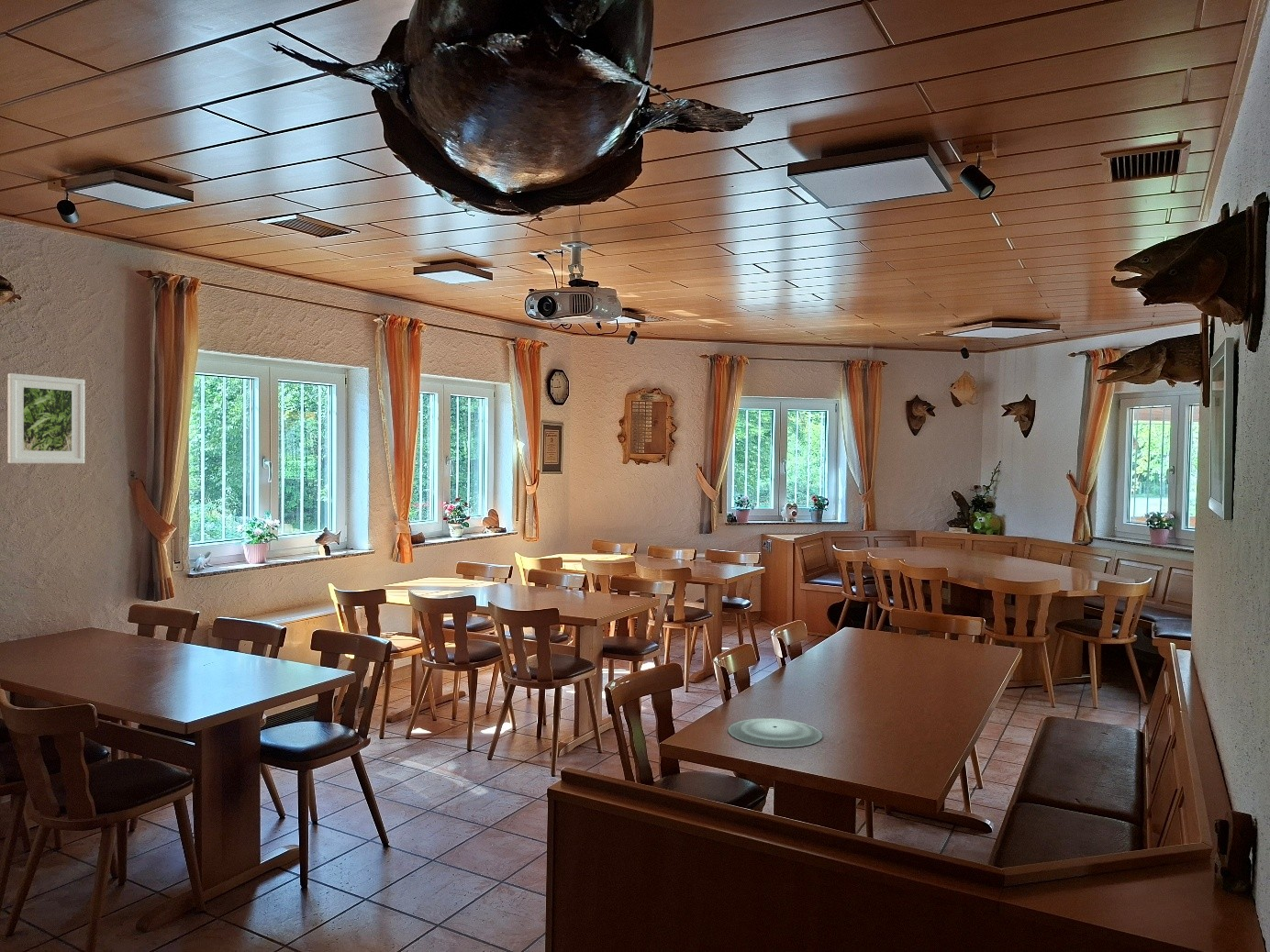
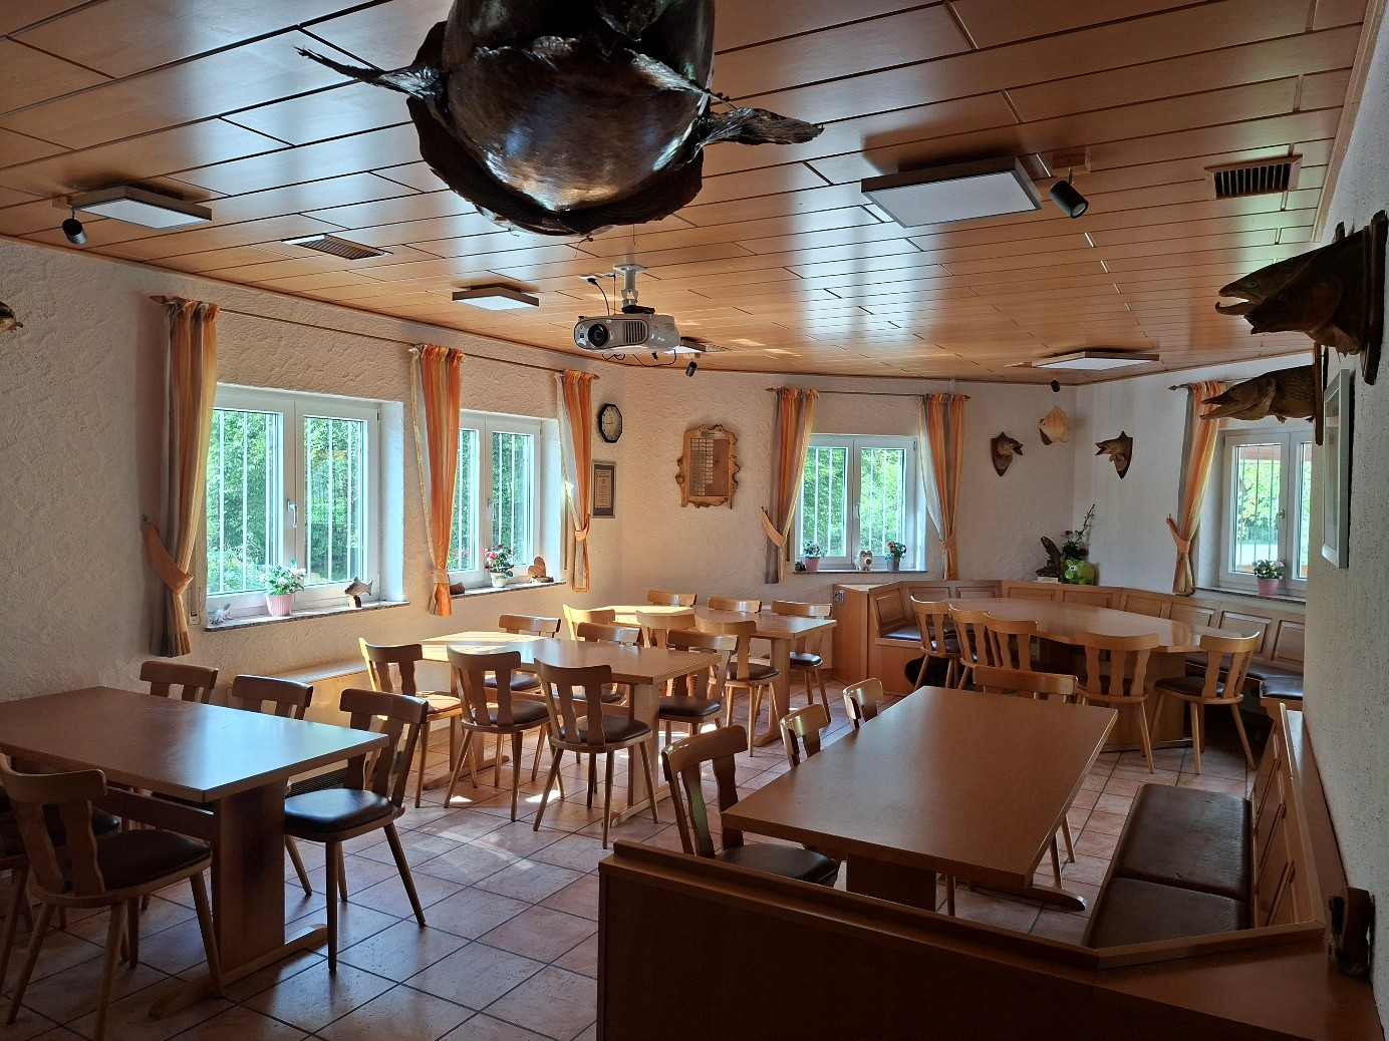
- plate (774, 729)
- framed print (47, 419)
